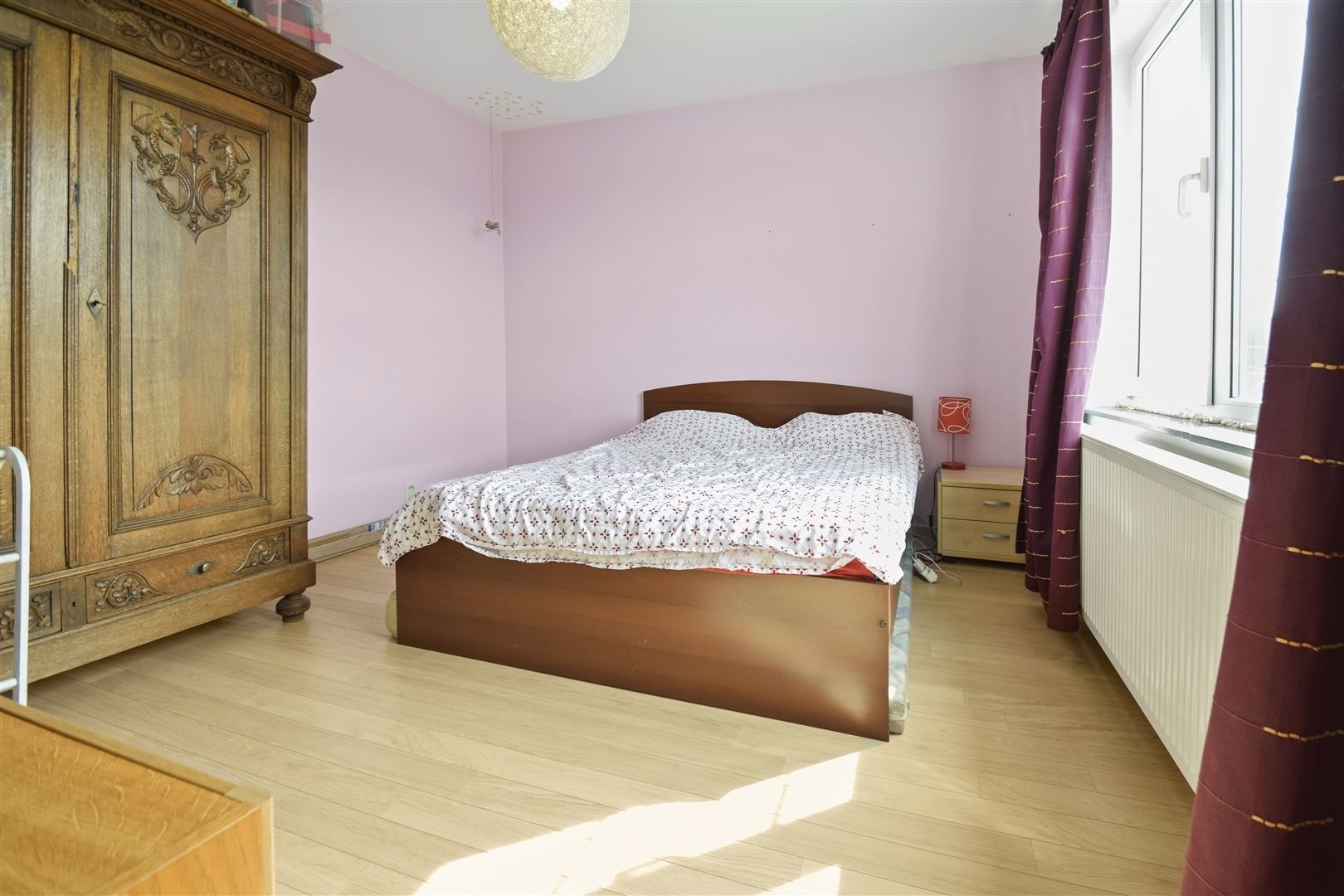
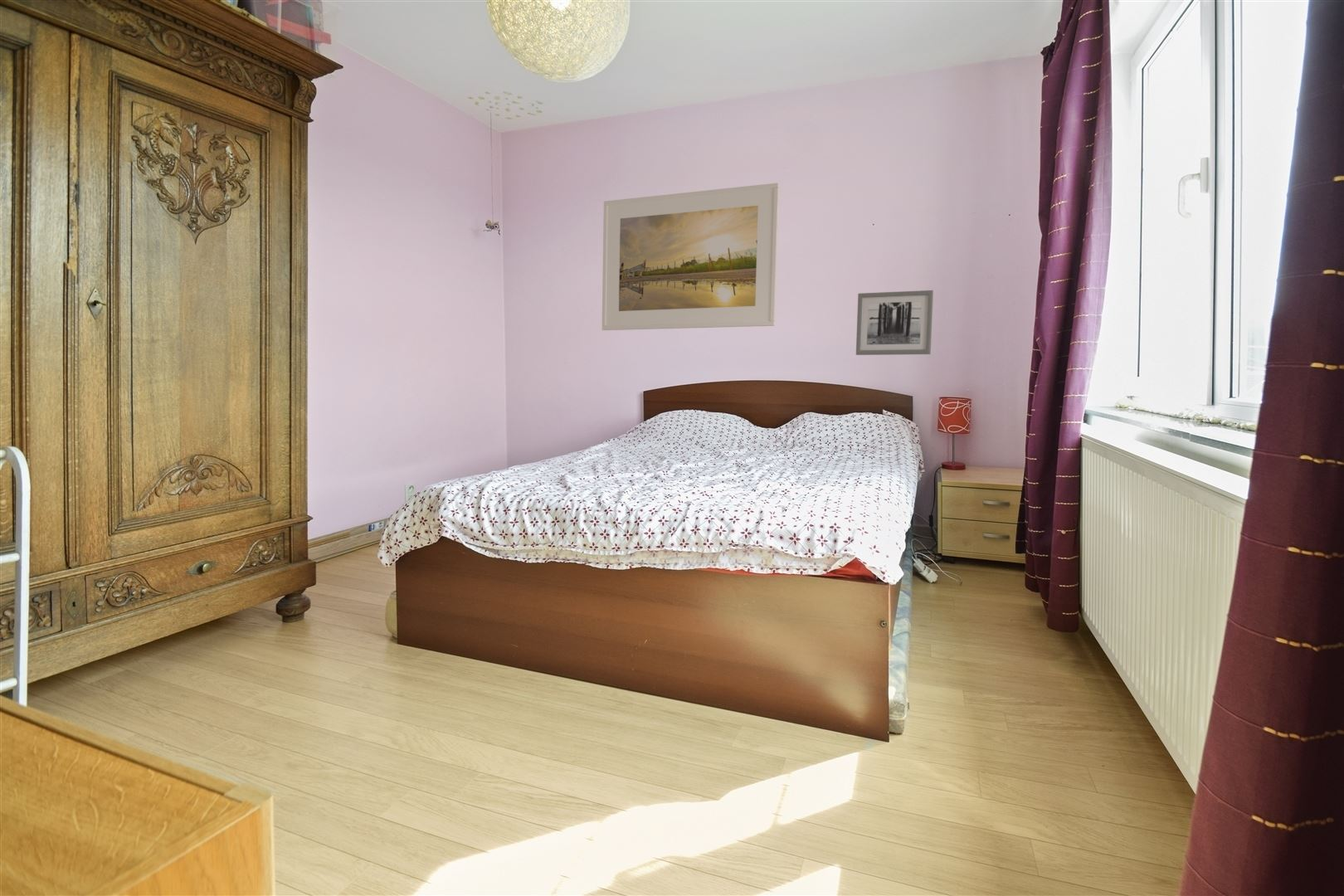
+ wall art (894, 323)
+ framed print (685, 261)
